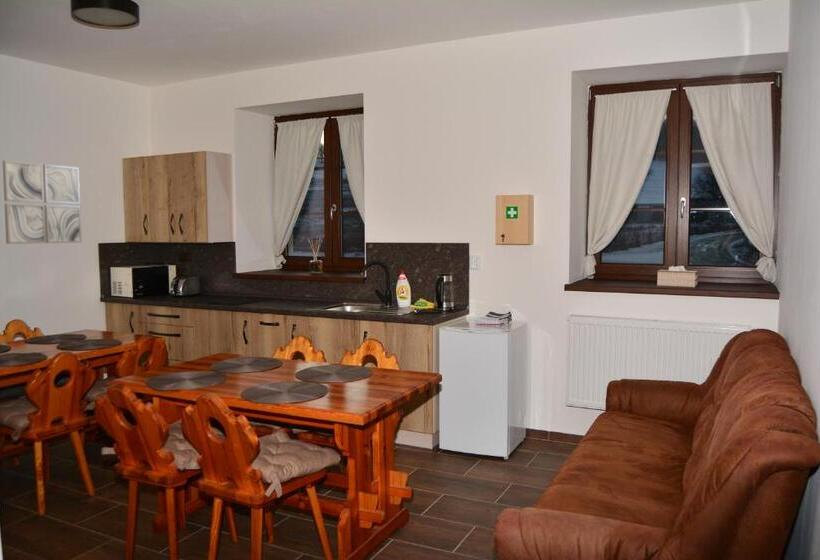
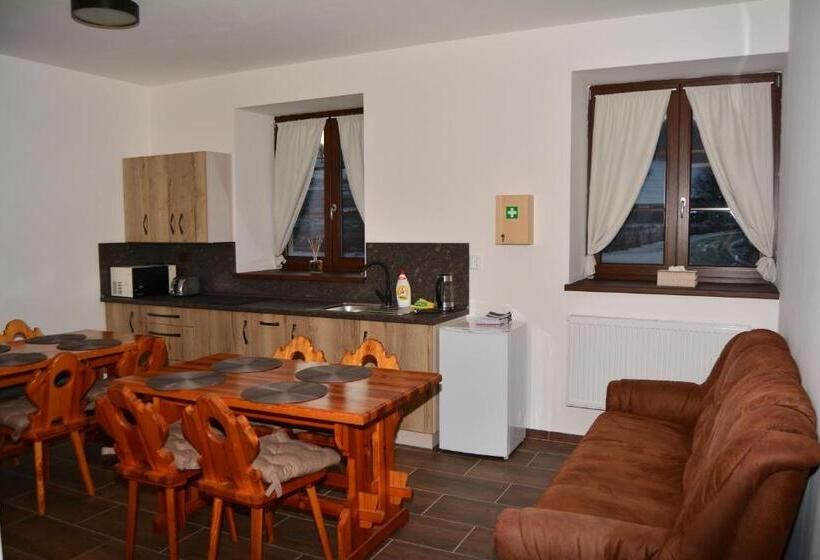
- wall art (44, 202)
